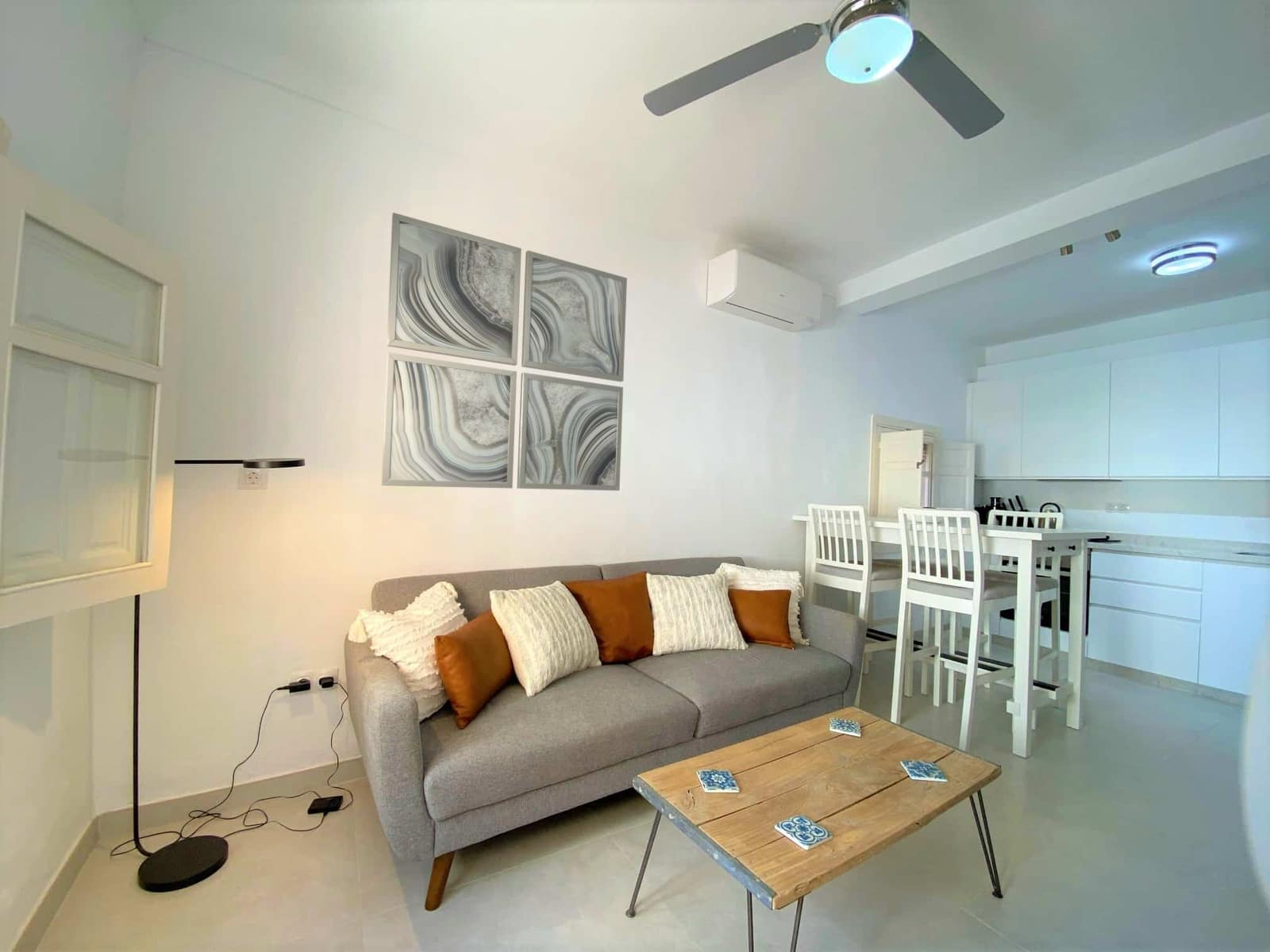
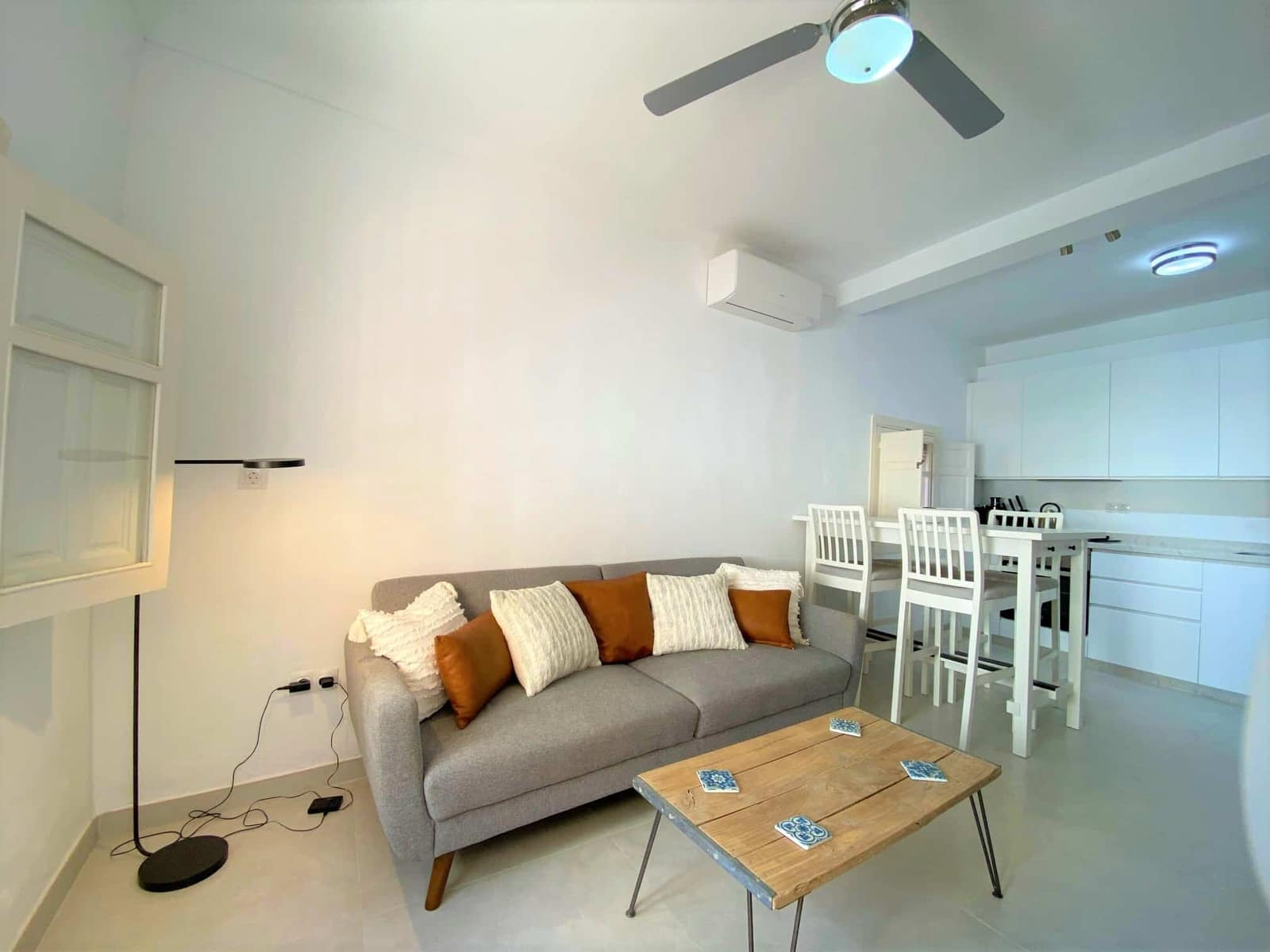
- wall art (516, 371)
